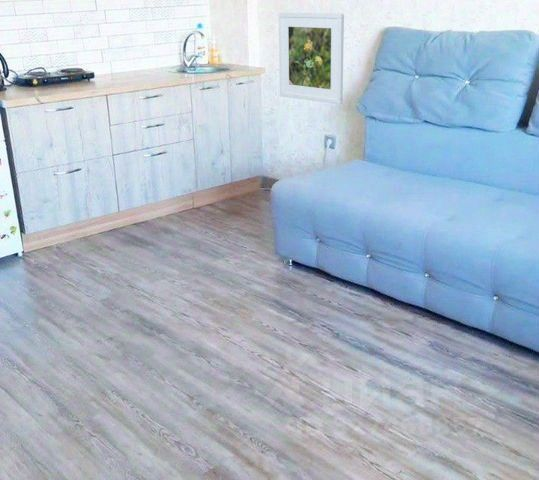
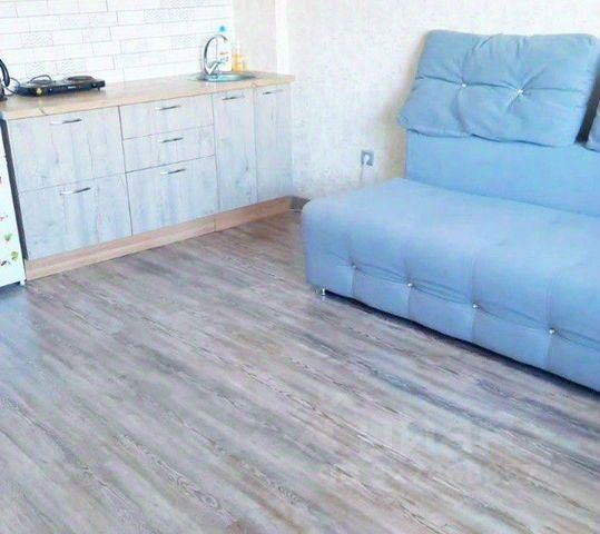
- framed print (309, 57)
